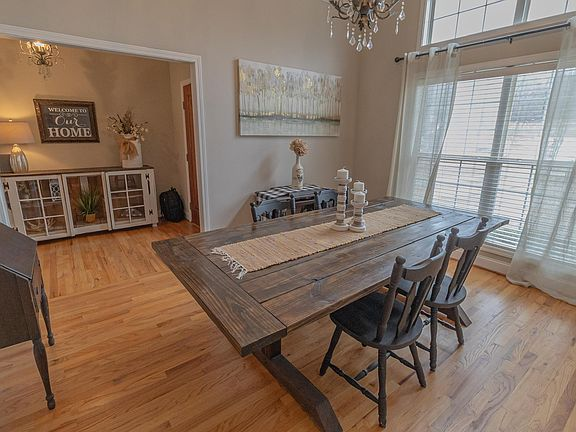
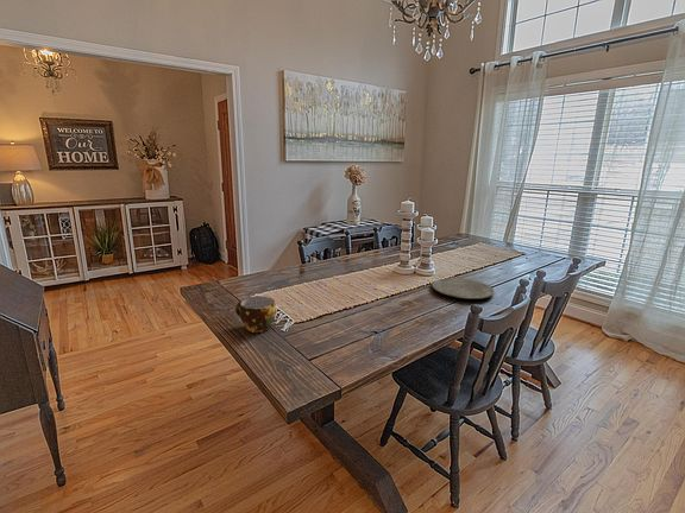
+ cup (254, 315)
+ plate (461, 289)
